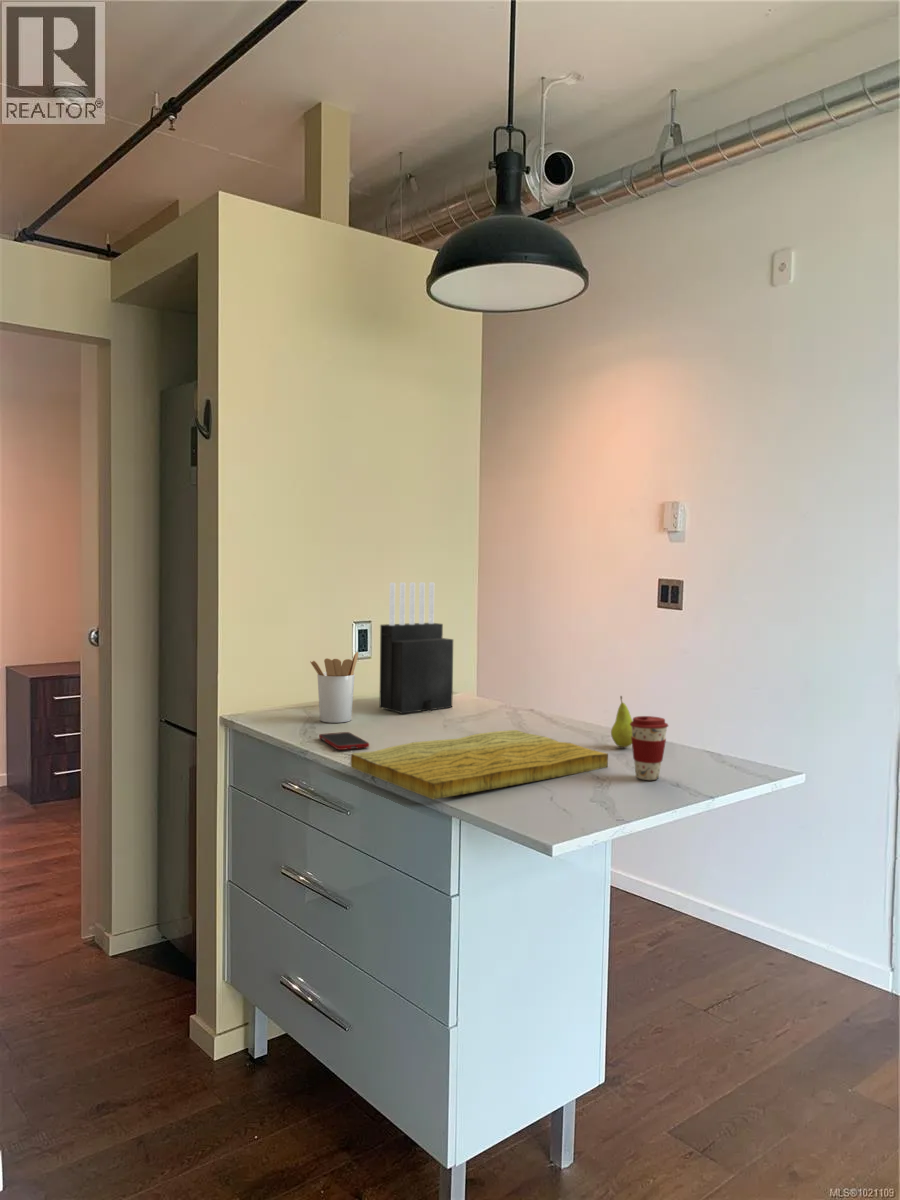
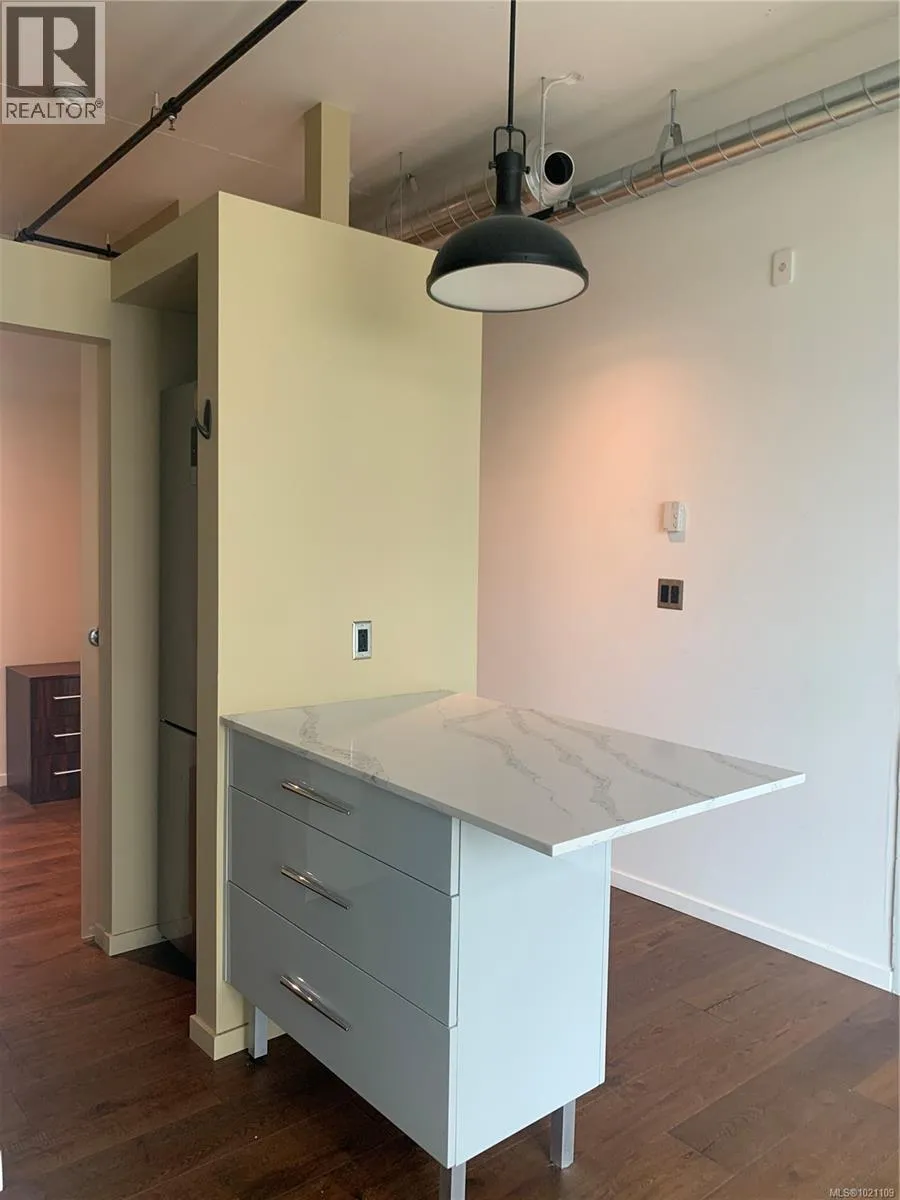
- cutting board (480, 757)
- utensil holder (336, 687)
- knife block (419, 645)
- cell phone (343, 740)
- fruit (624, 720)
- coffee cup (648, 747)
